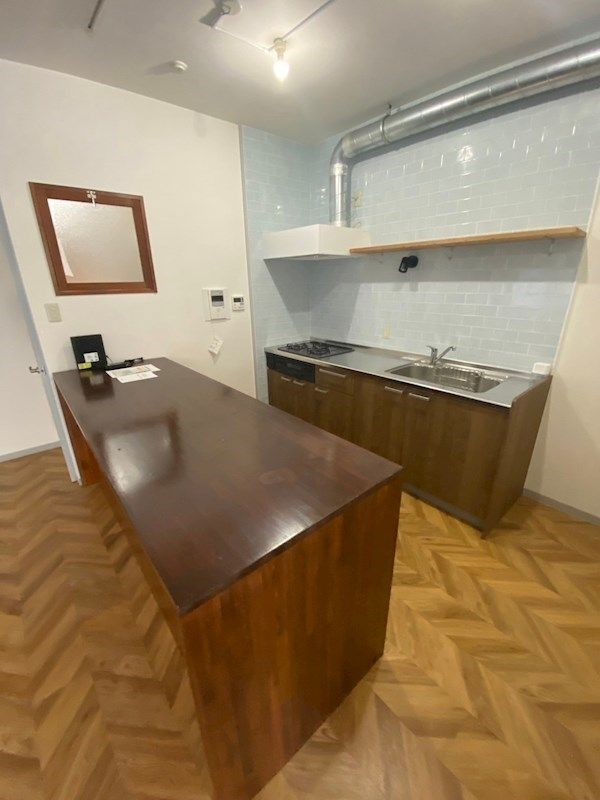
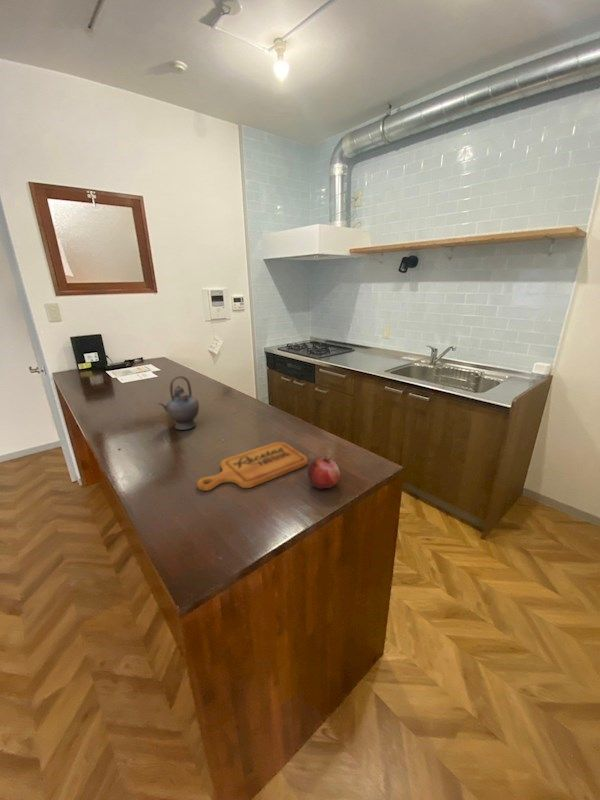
+ cutting board (251, 467)
+ teapot (178, 402)
+ fruit (323, 470)
